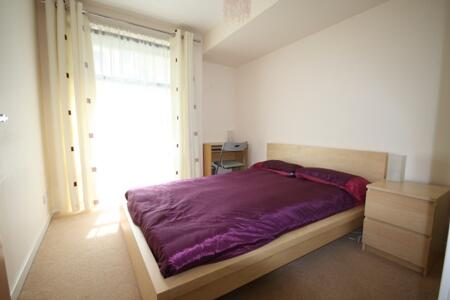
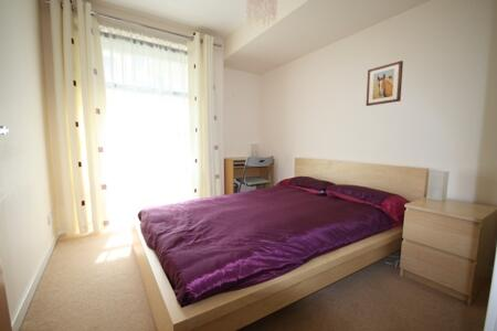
+ wall art (383, 84)
